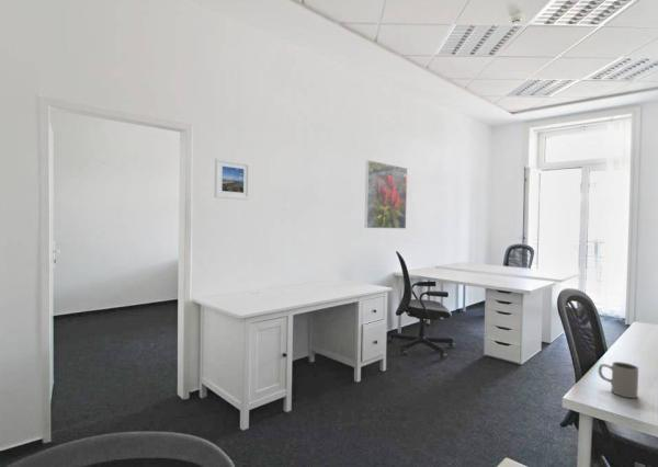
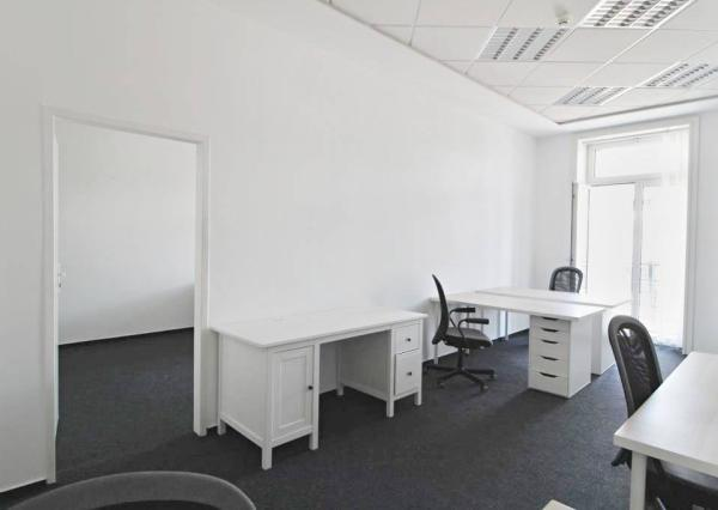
- mug (617, 377)
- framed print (387, 196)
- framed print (232, 180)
